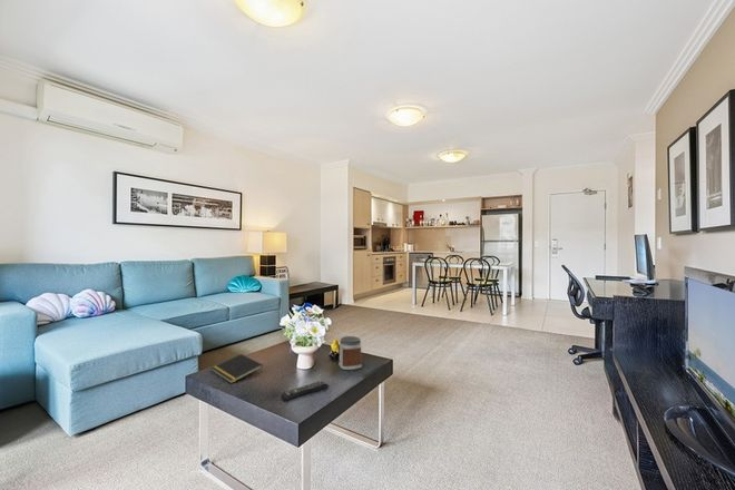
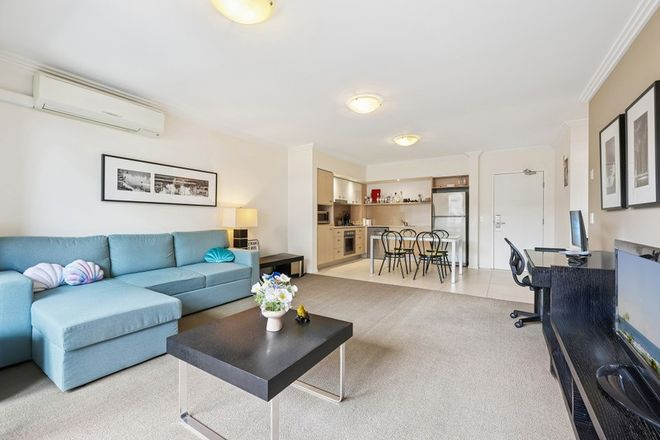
- jar (350, 352)
- remote control (305, 390)
- notepad (236, 367)
